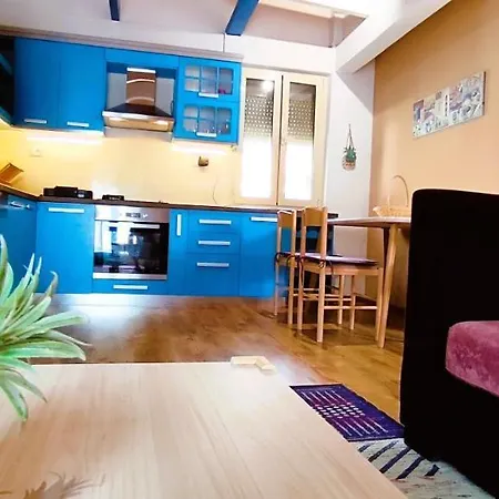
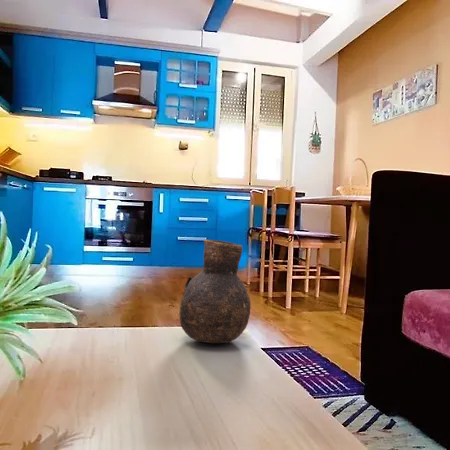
+ vase (215, 290)
